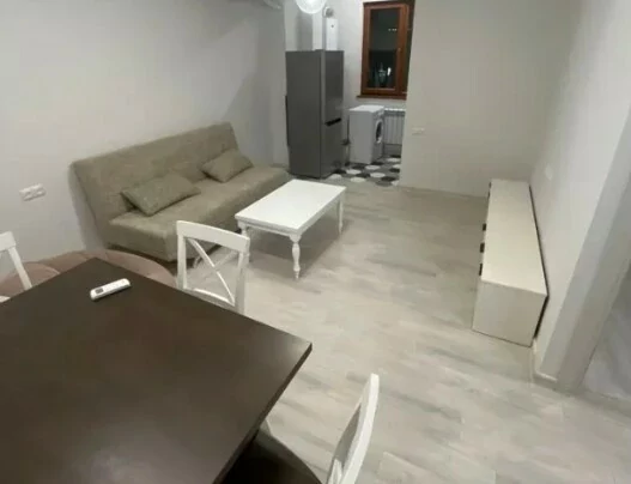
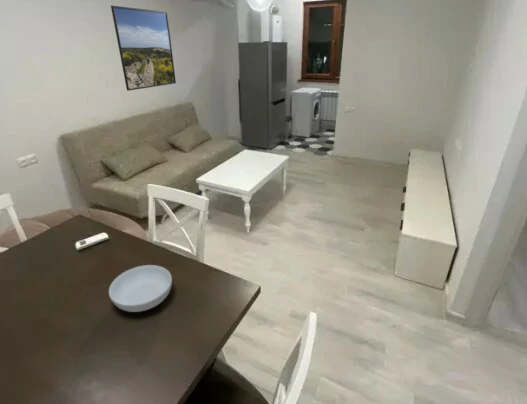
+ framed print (147, 49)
+ serving bowl (142, 290)
